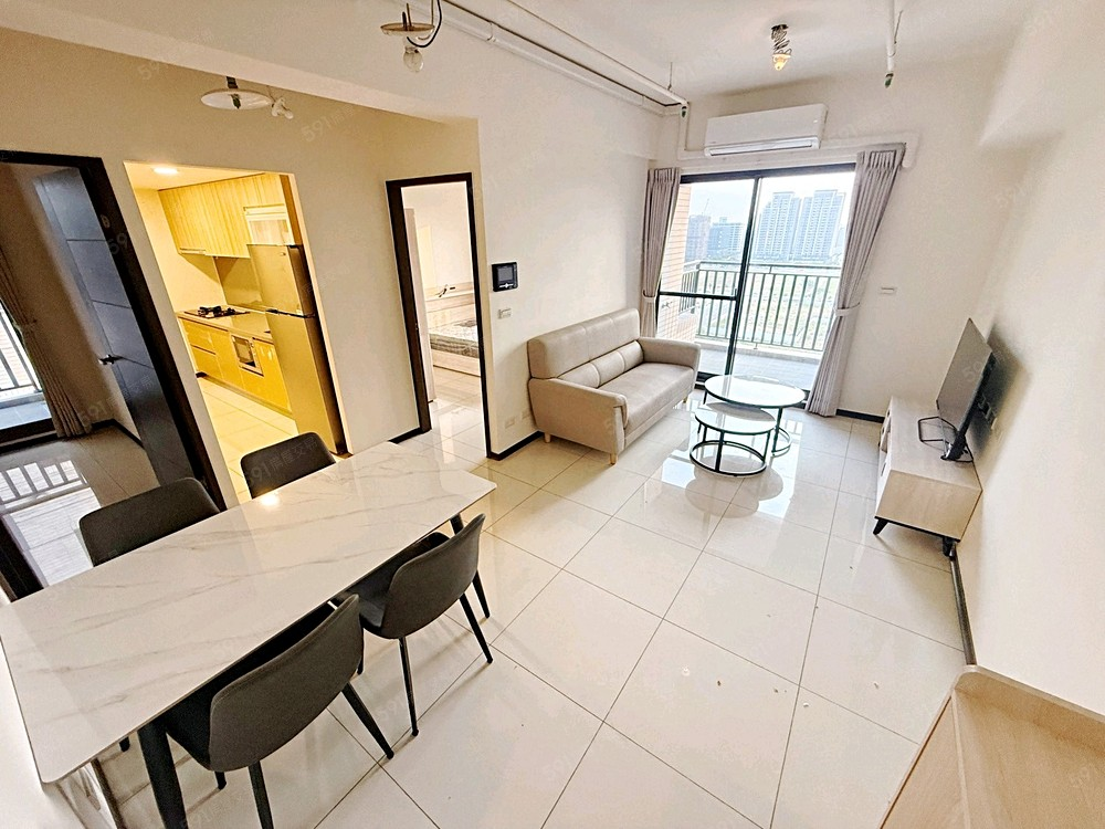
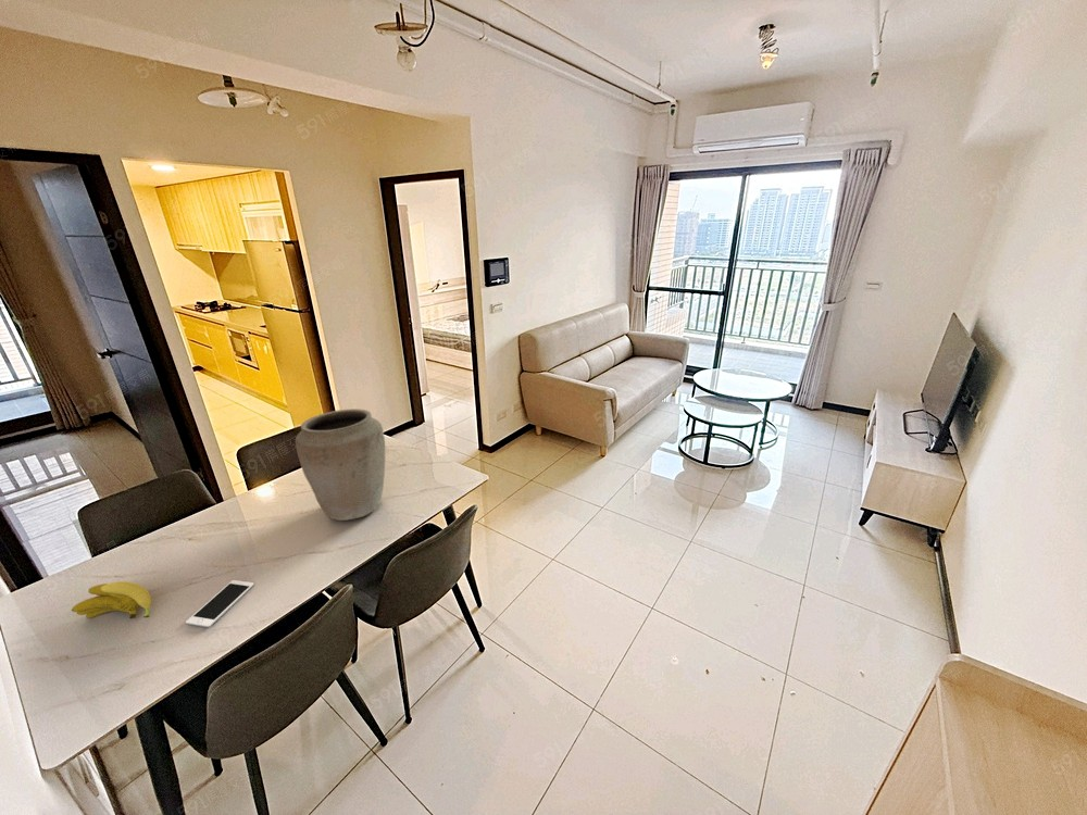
+ cell phone (222, 602)
+ banana (109, 597)
+ vase (346, 464)
